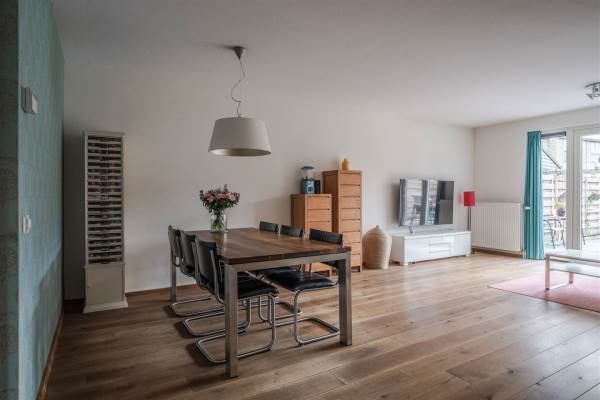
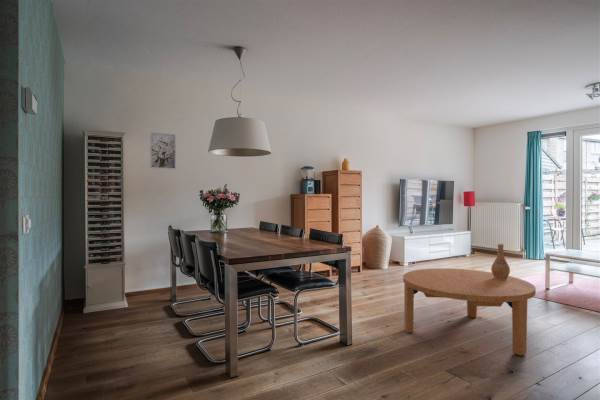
+ wall art (163, 151)
+ vase (500, 261)
+ coffee table (467, 306)
